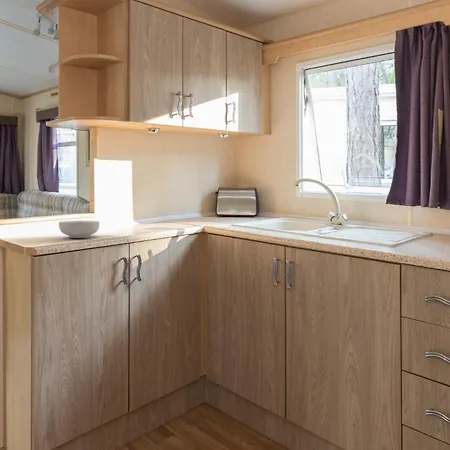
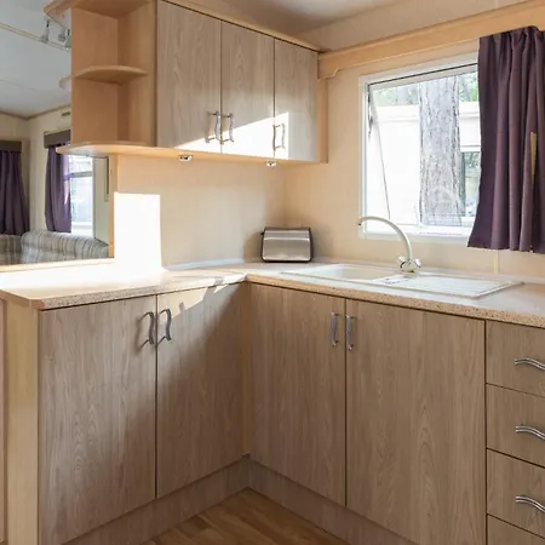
- cereal bowl (79, 229)
